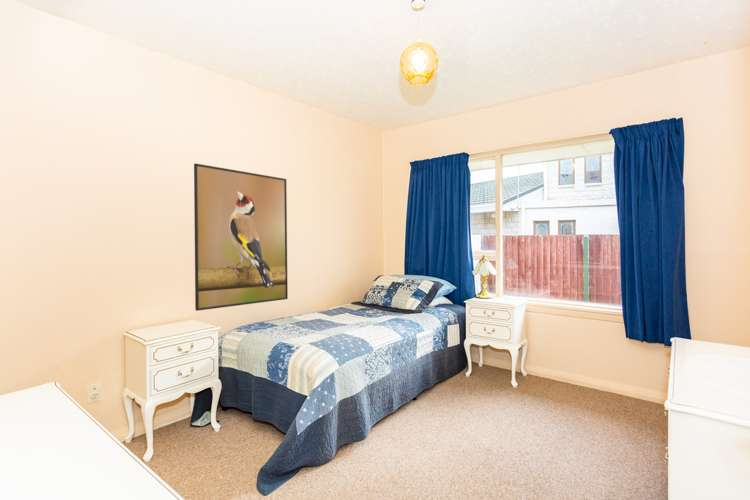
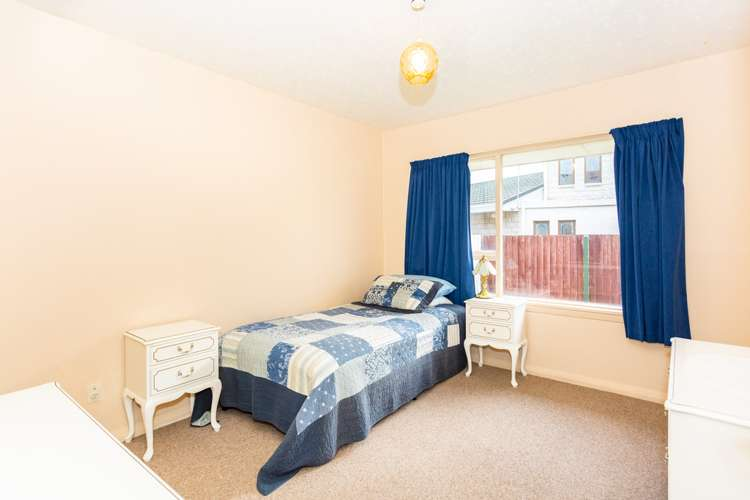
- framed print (245, 238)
